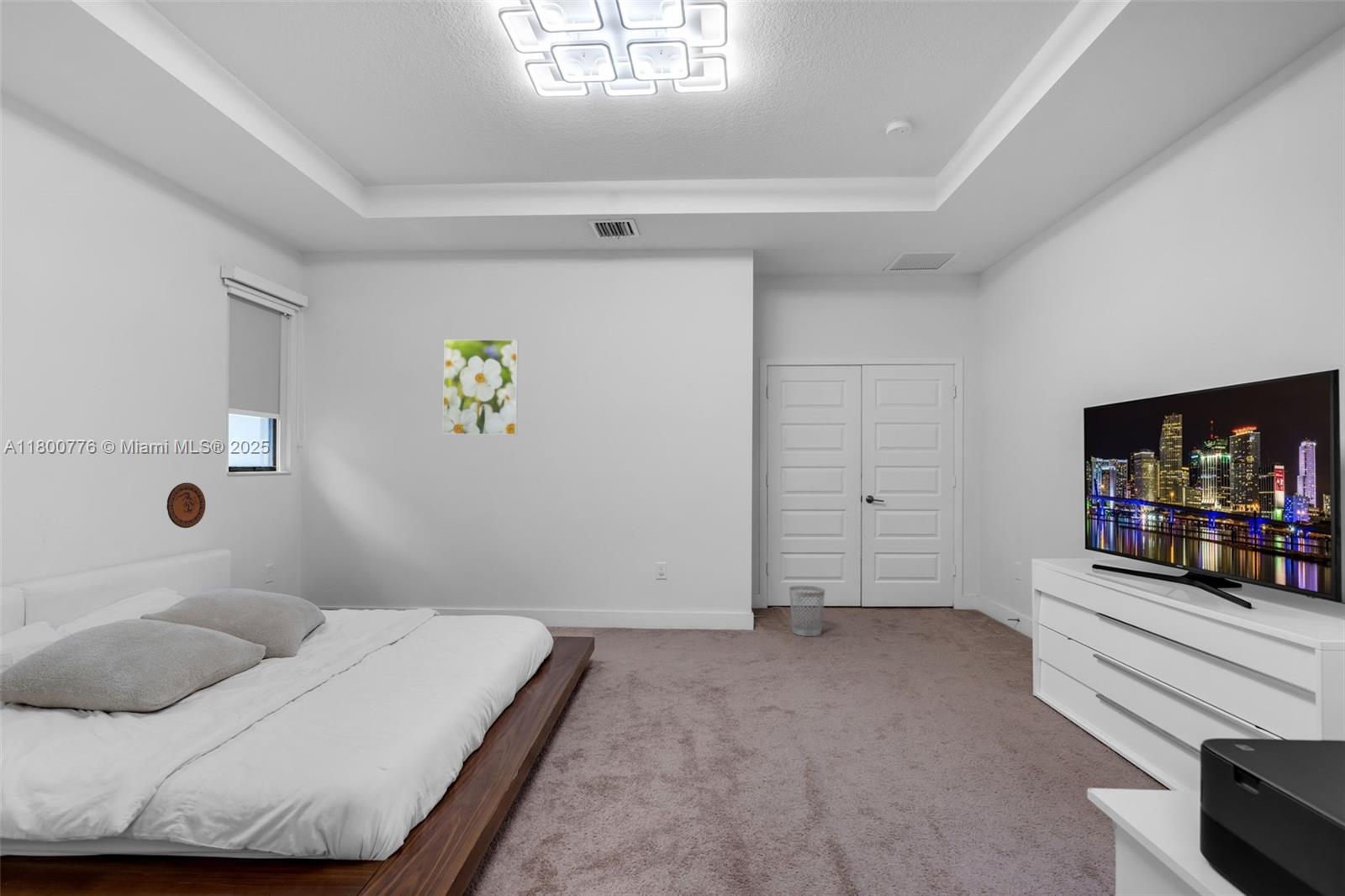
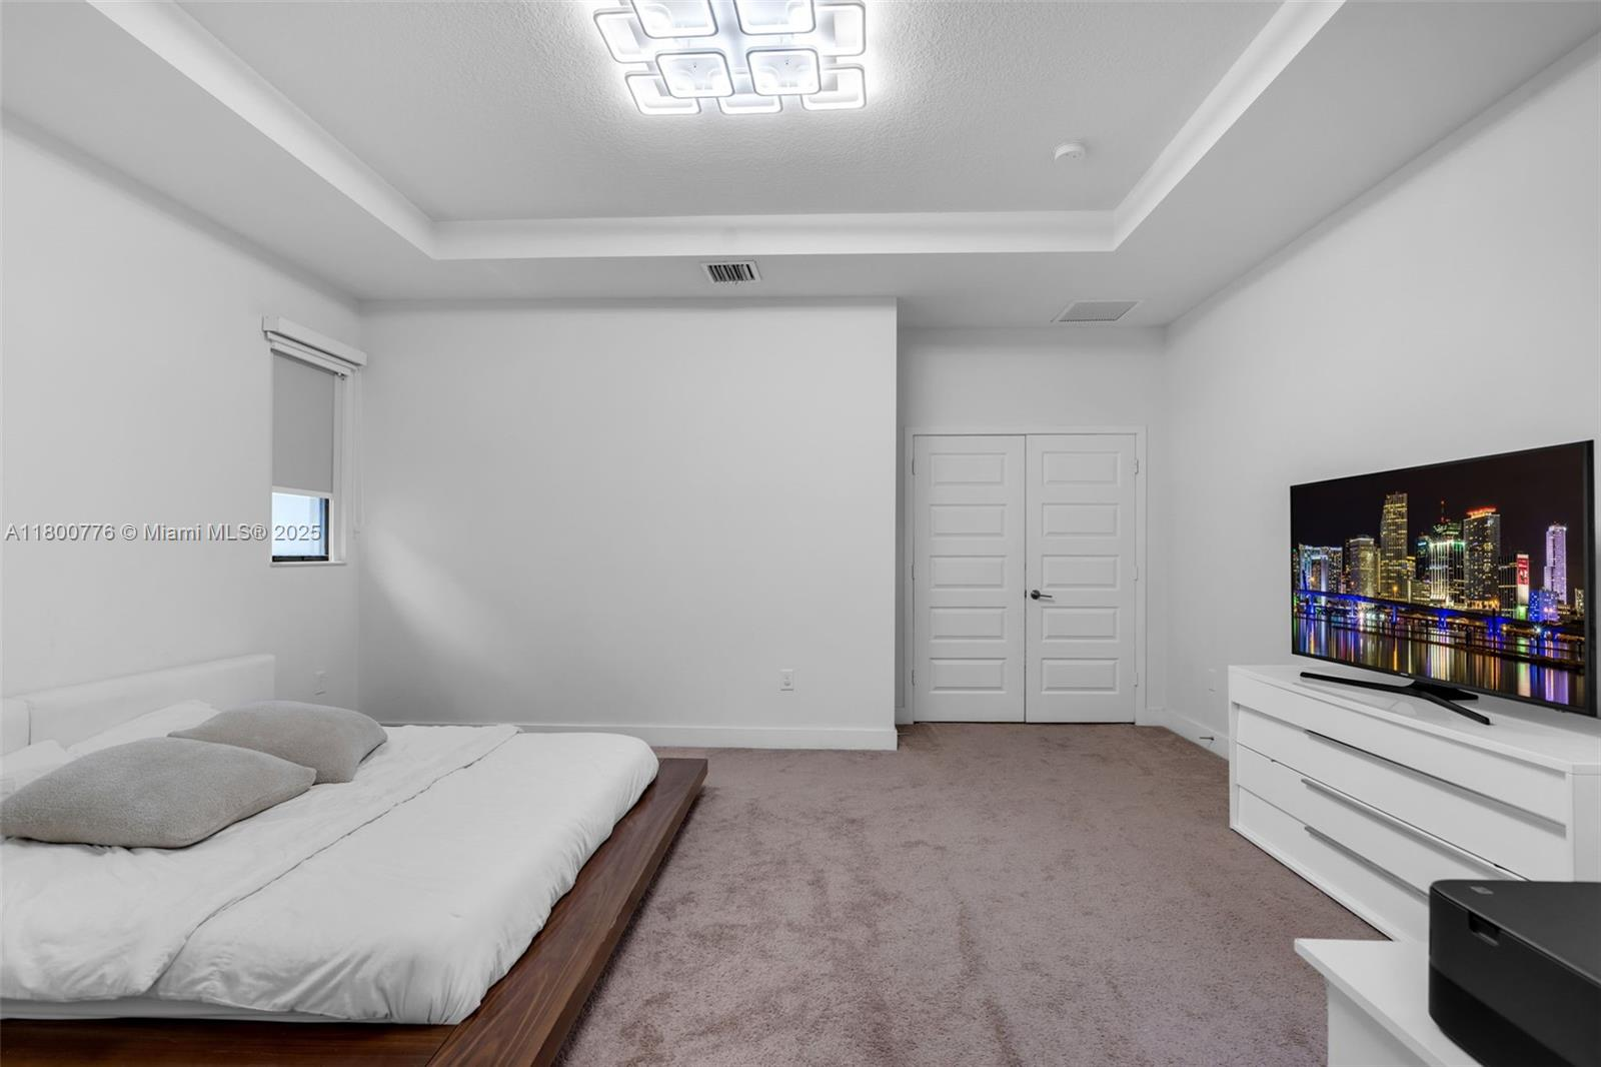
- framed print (480, 387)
- wastebasket (806, 610)
- decorative plate (186, 505)
